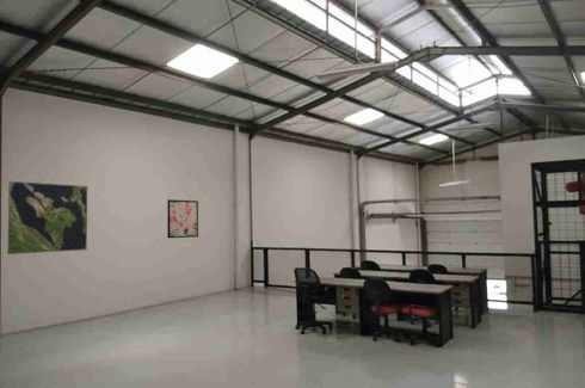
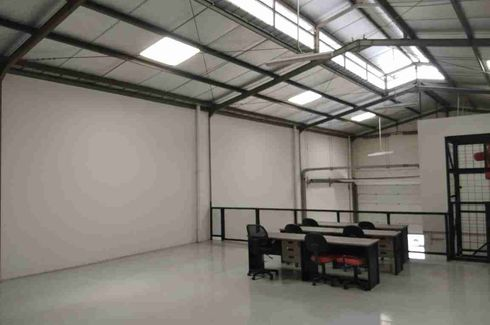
- world map (50, 217)
- wall art (183, 218)
